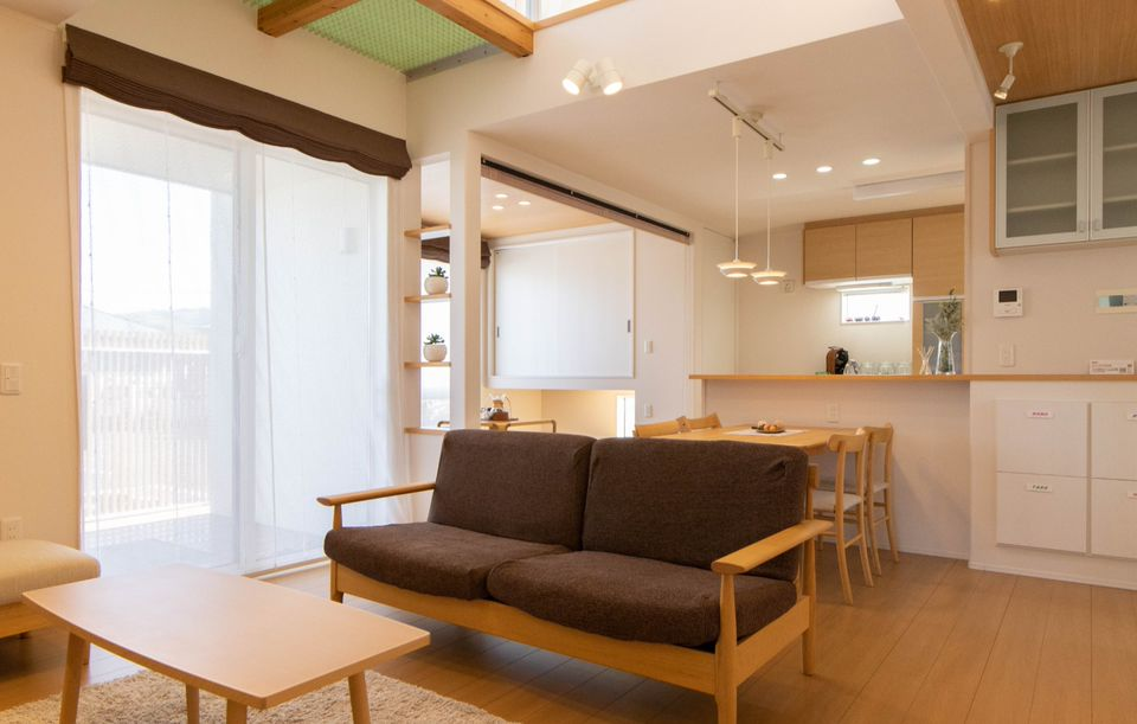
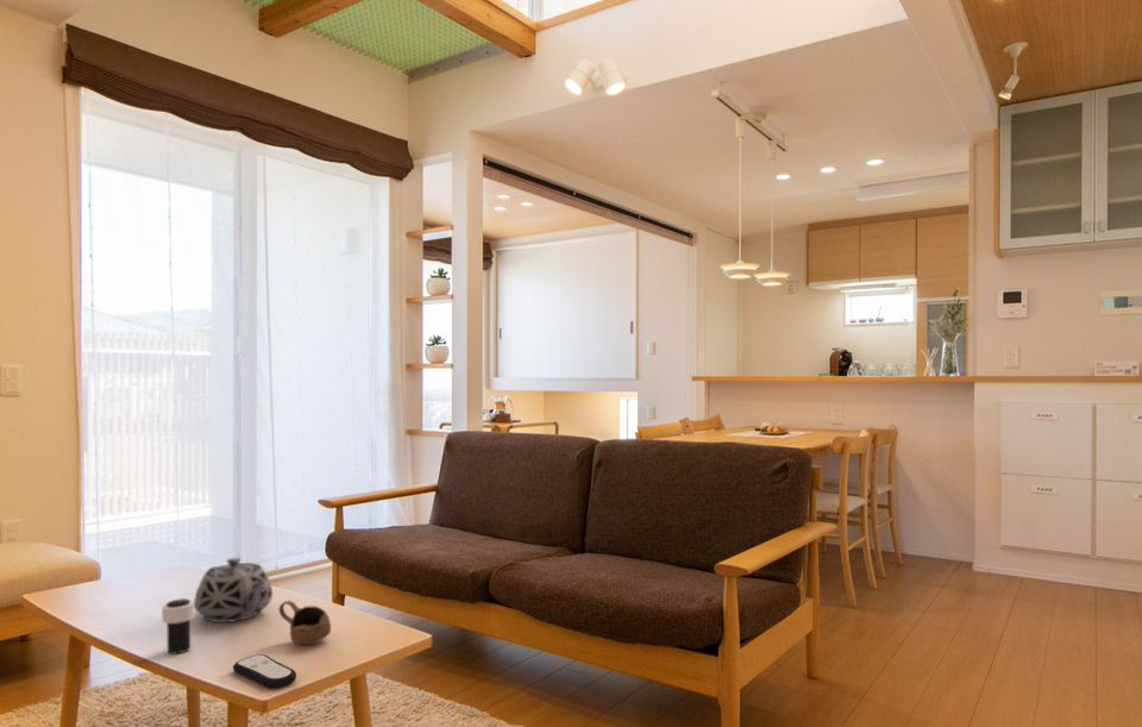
+ teapot (236, 587)
+ remote control (265, 670)
+ cup (307, 620)
+ cup (178, 626)
